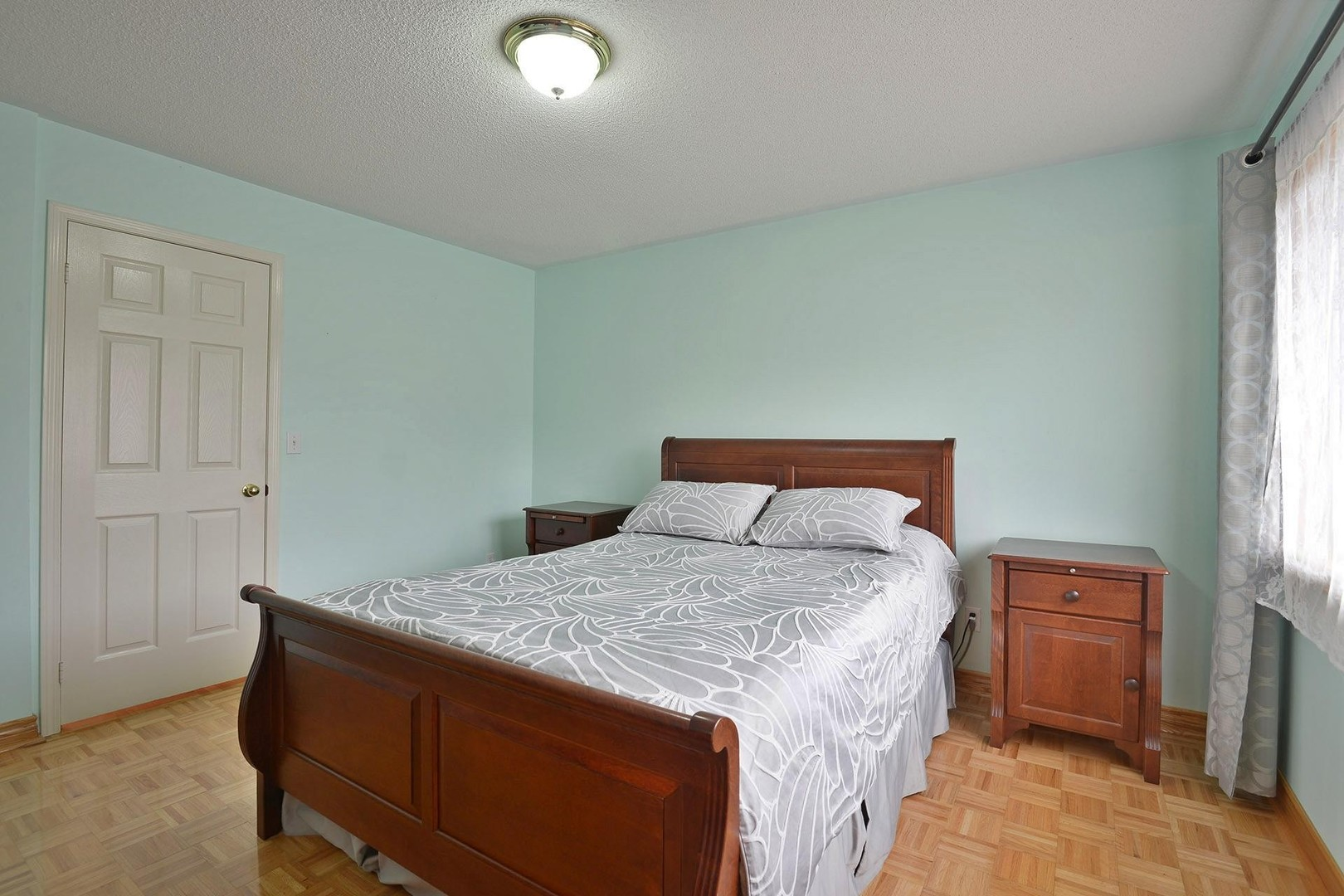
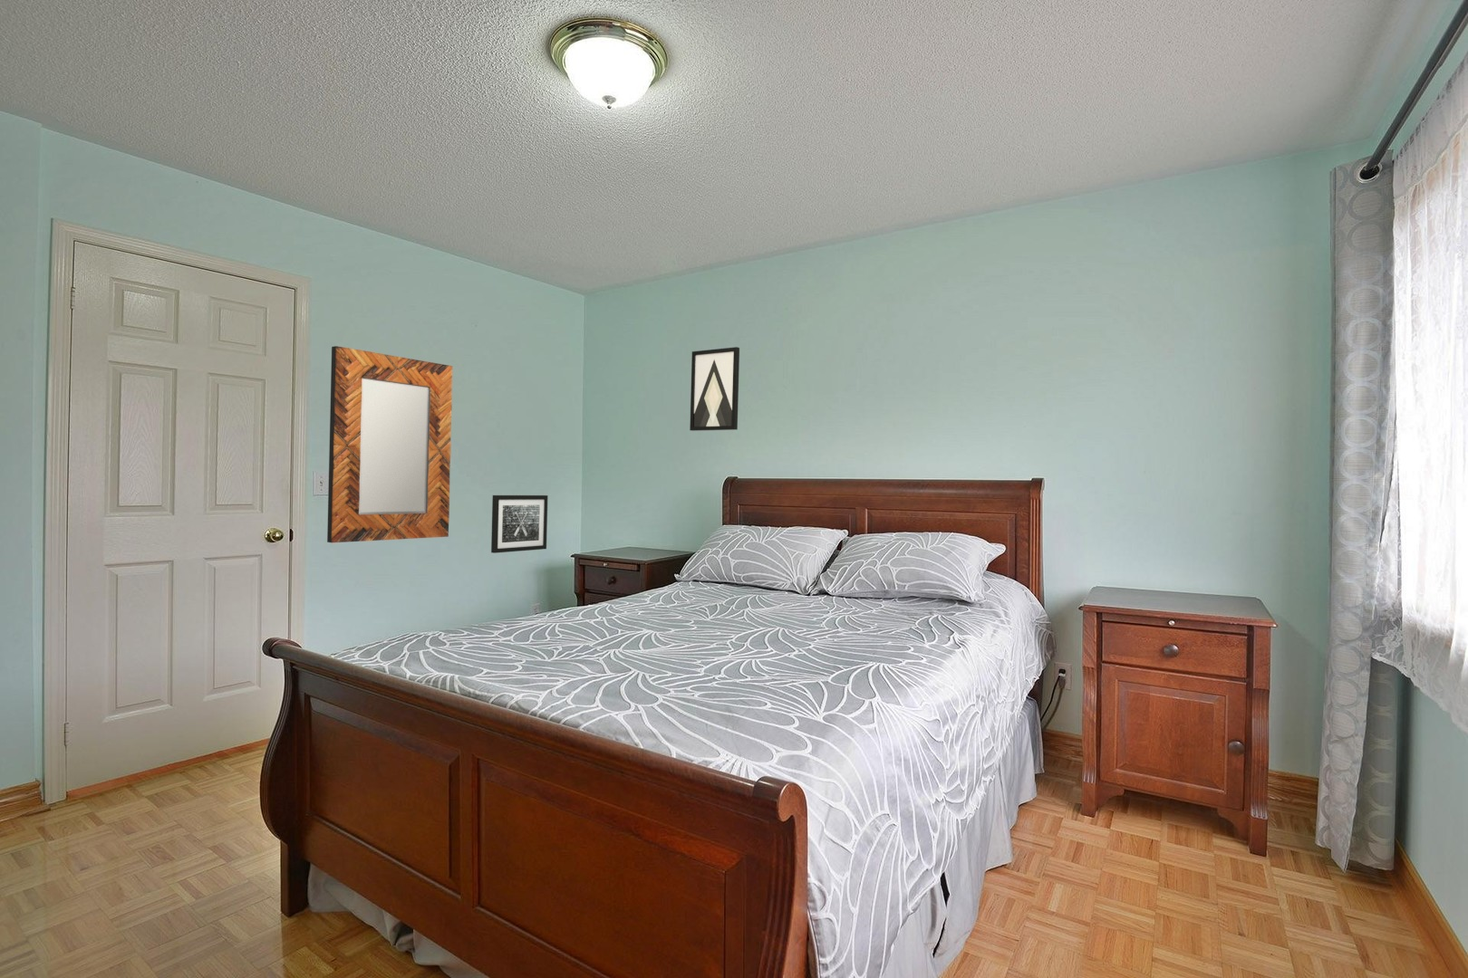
+ wall art (714, 390)
+ wall art (520, 523)
+ home mirror (394, 448)
